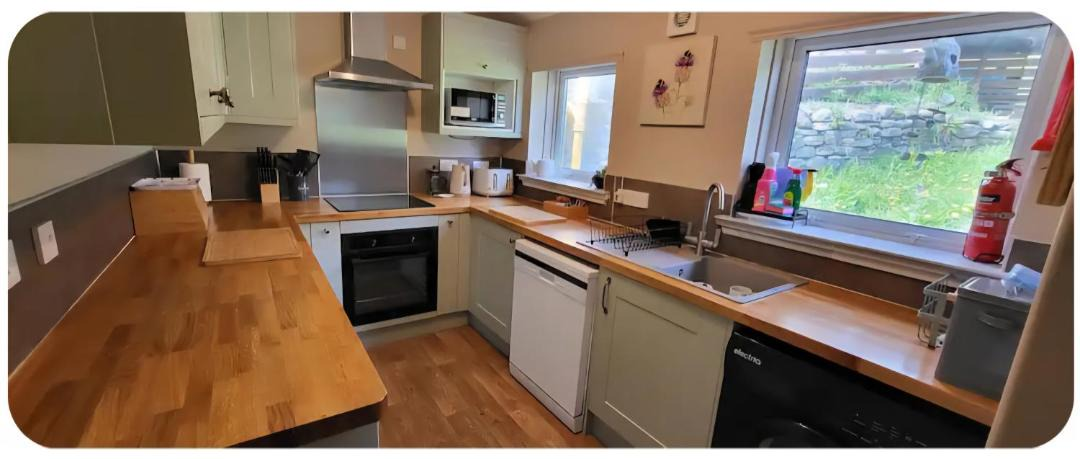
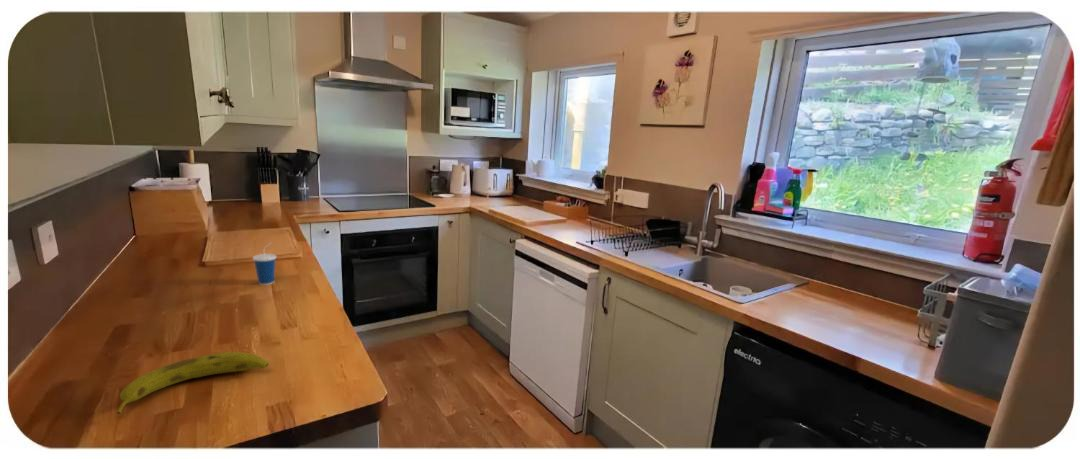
+ fruit (200, 375)
+ cup (264, 262)
